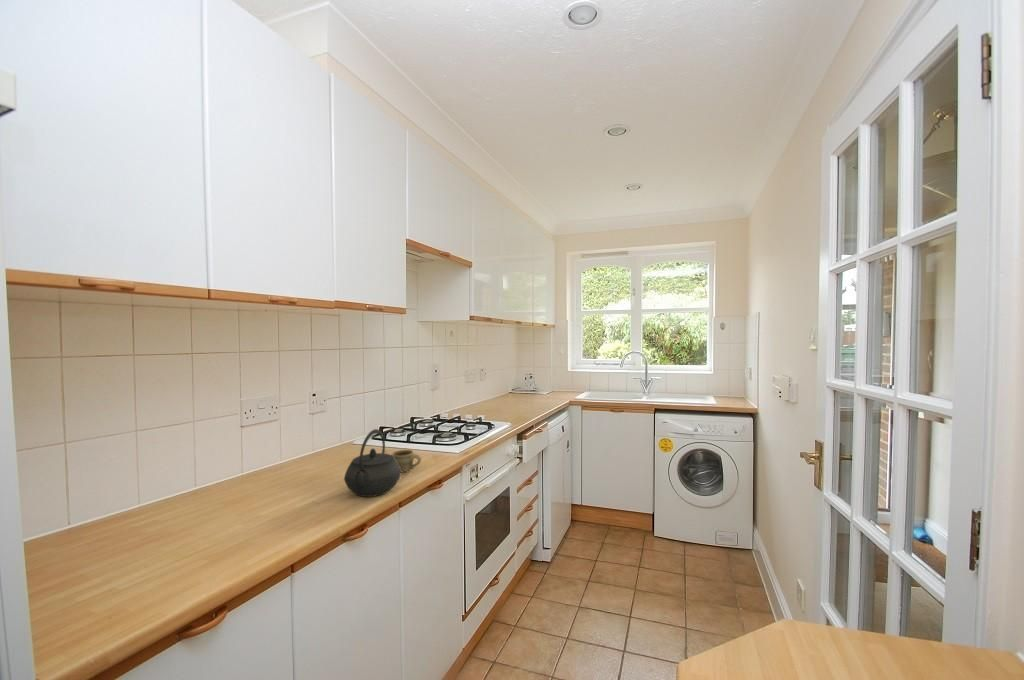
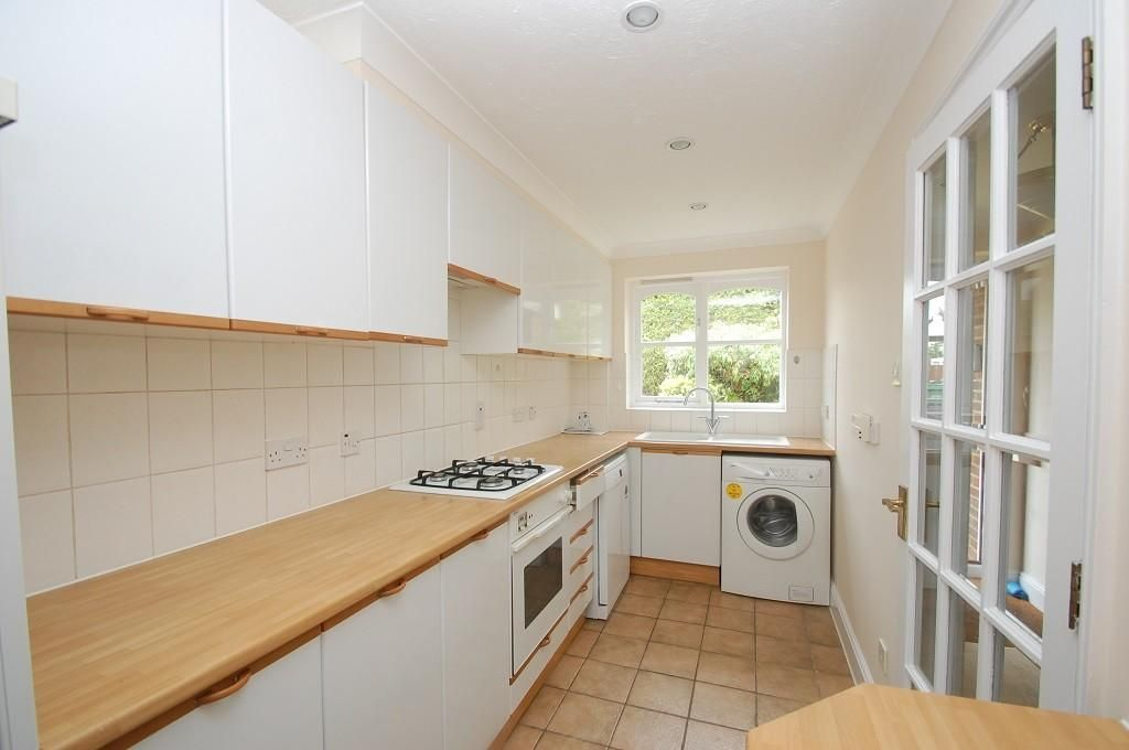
- kettle (371, 461)
- cup (406, 461)
